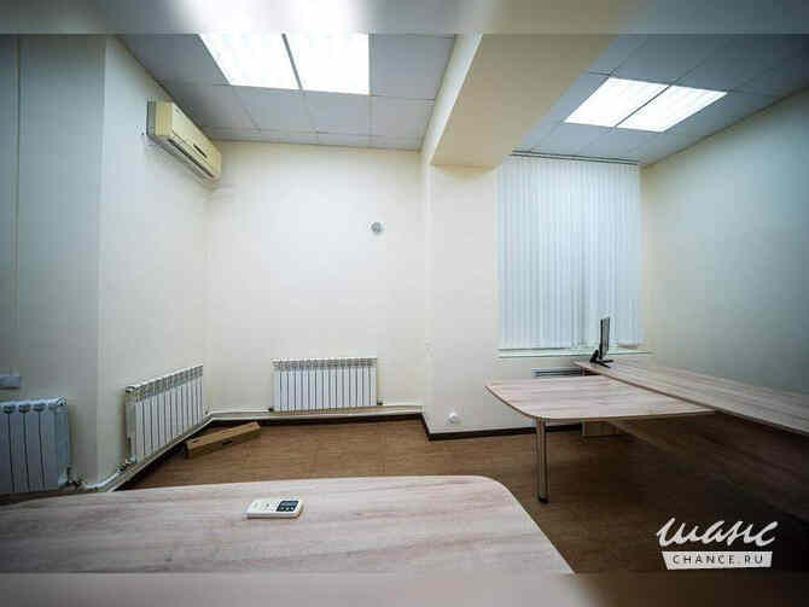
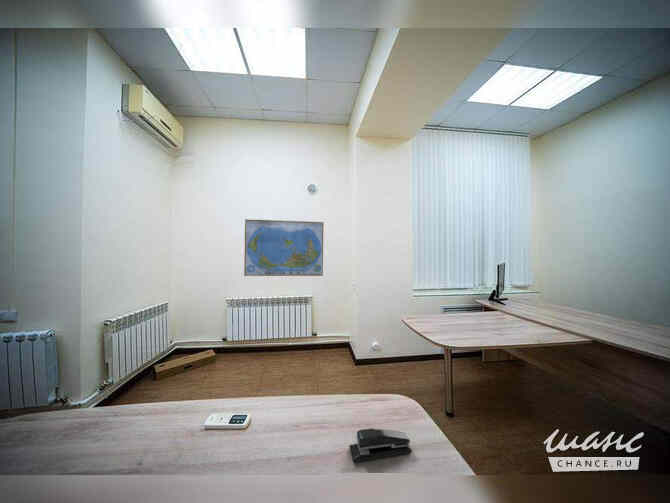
+ world map (285, 248)
+ stapler (380, 441)
